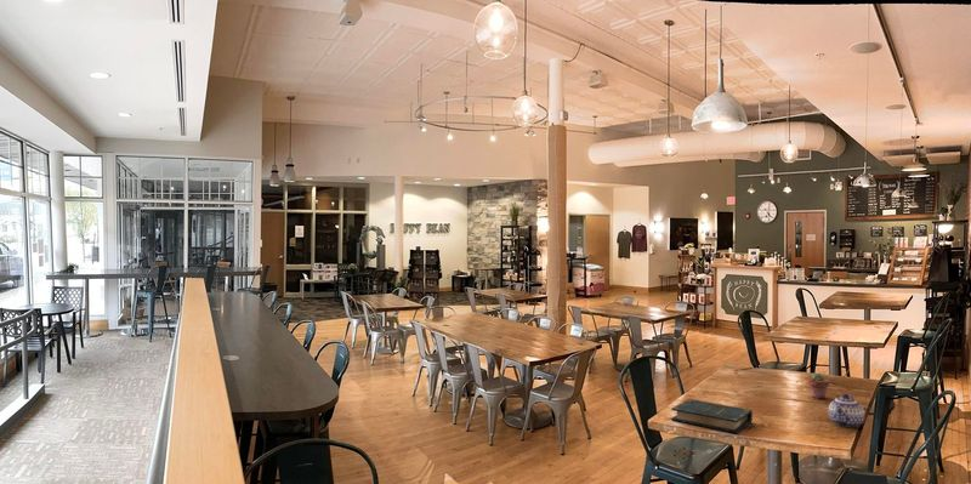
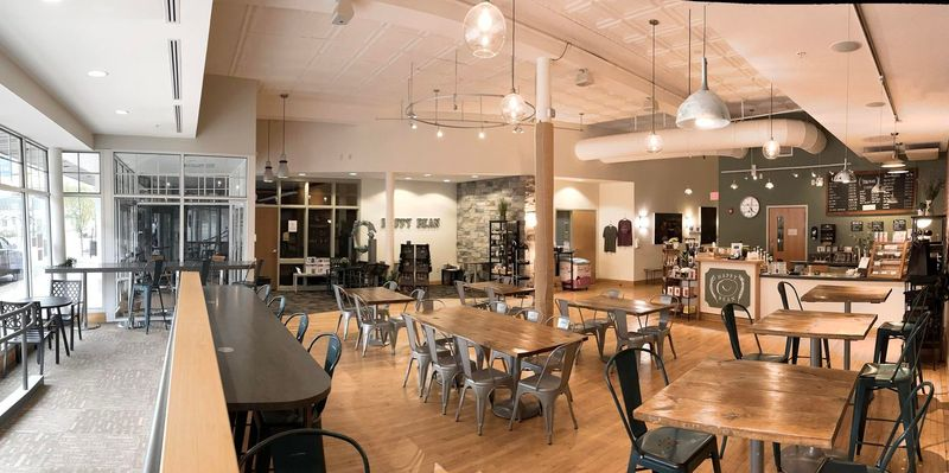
- potted succulent (818, 385)
- book (711, 414)
- teapot (846, 408)
